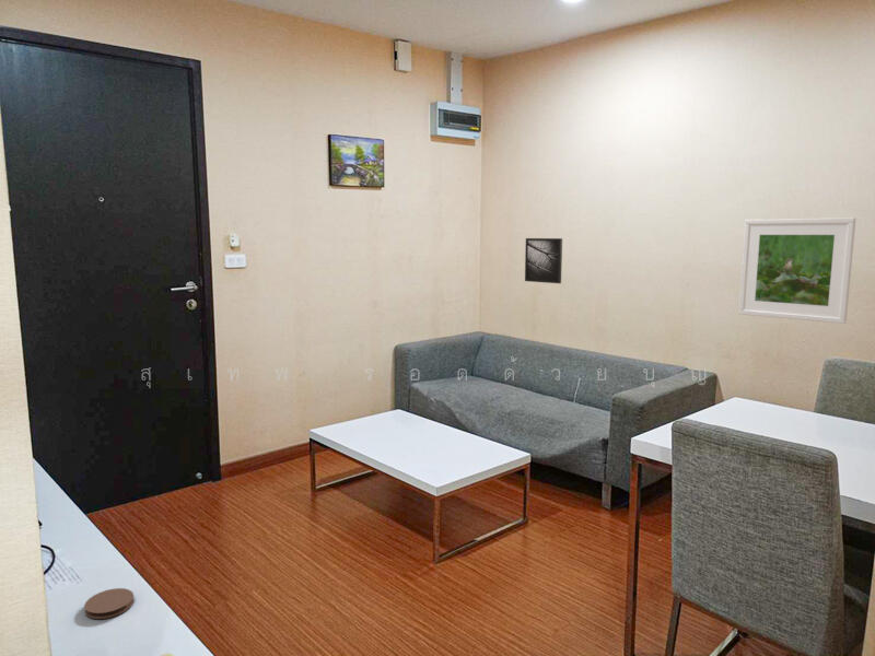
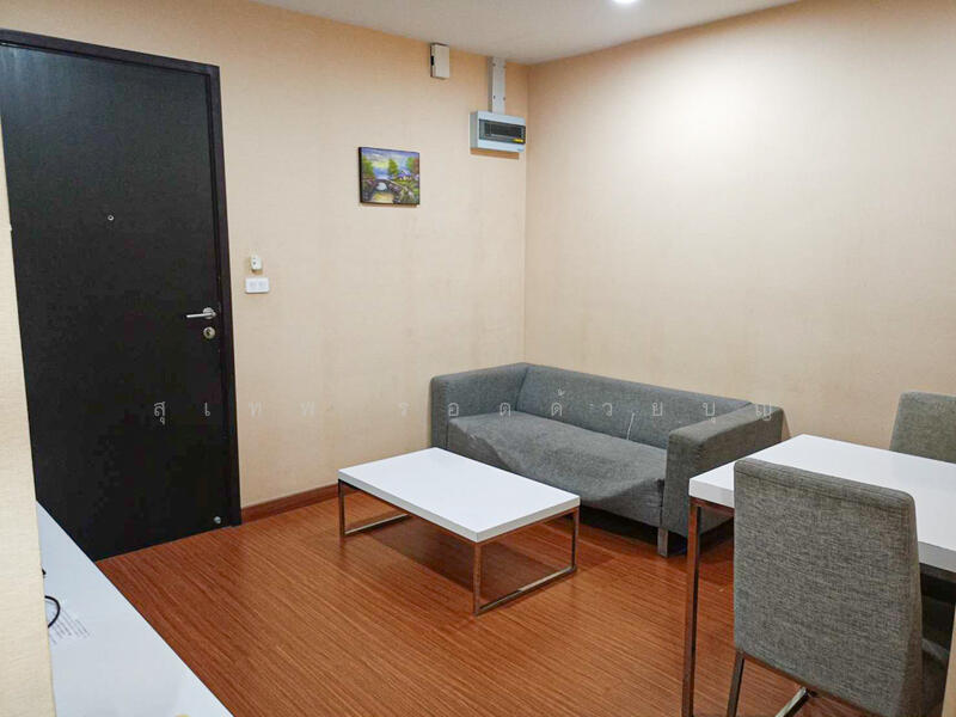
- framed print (793, 269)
- coaster (109, 602)
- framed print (542, 260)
